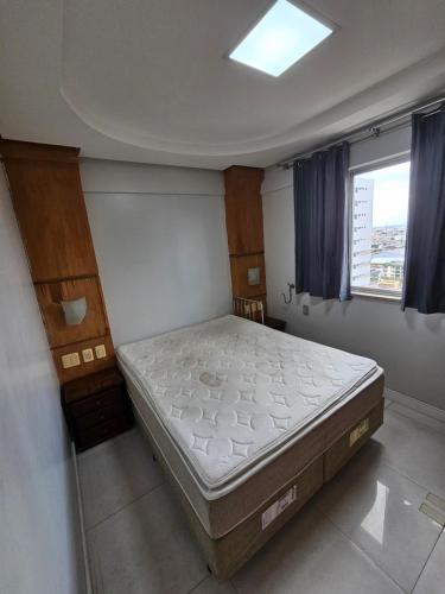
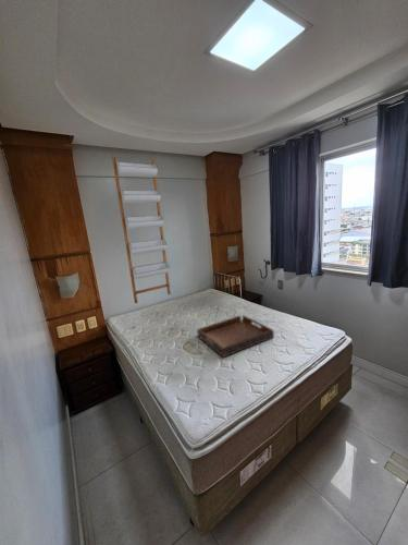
+ shelf (146, 227)
+ serving tray (234, 332)
